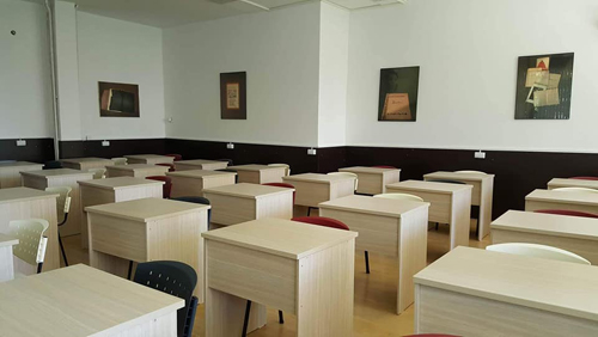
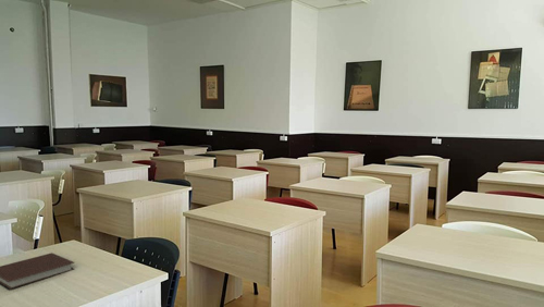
+ notebook (32, 269)
